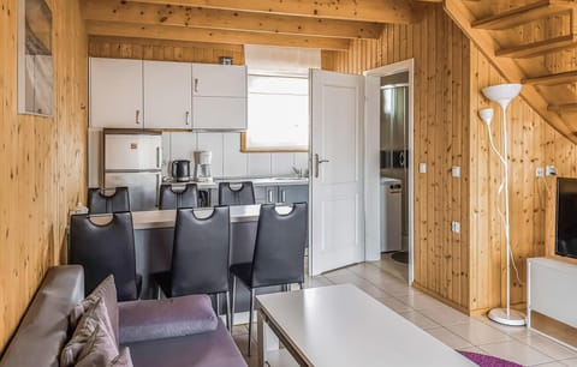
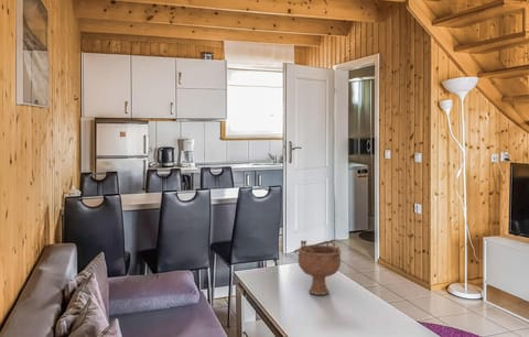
+ decorative bowl (319, 267)
